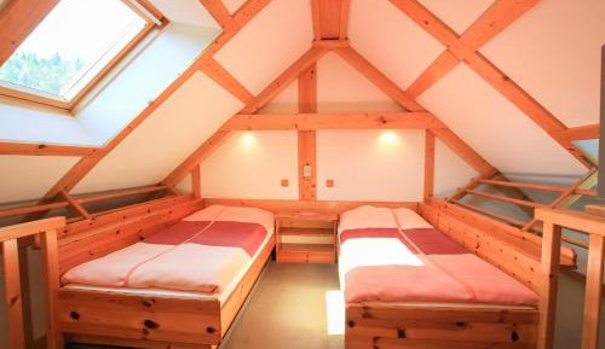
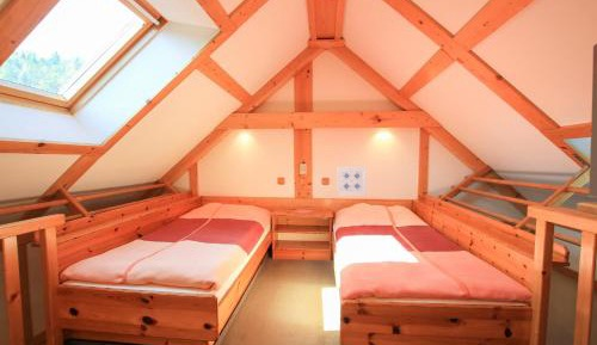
+ wall art (351, 180)
